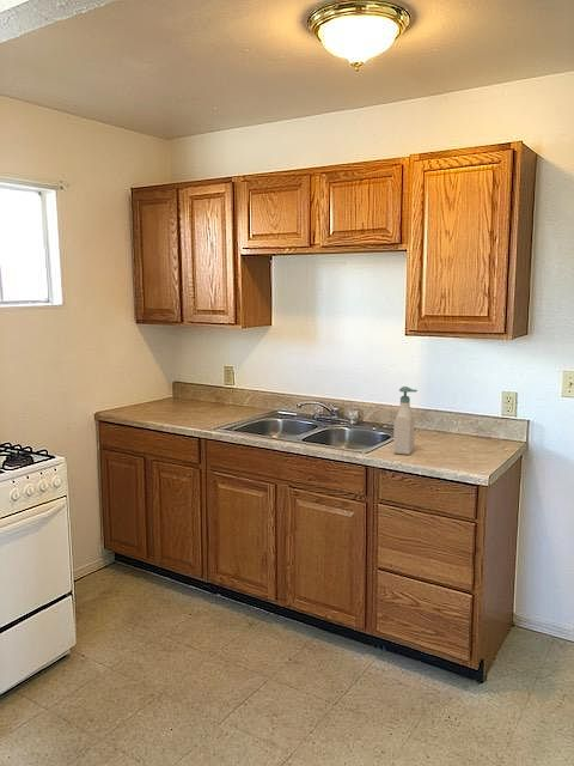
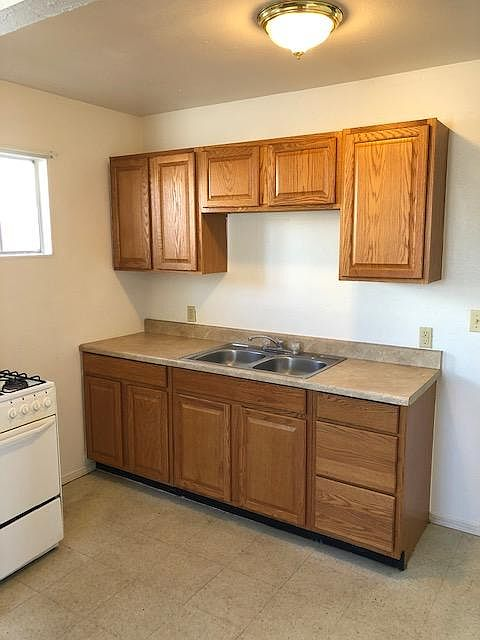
- soap bottle (407, 419)
